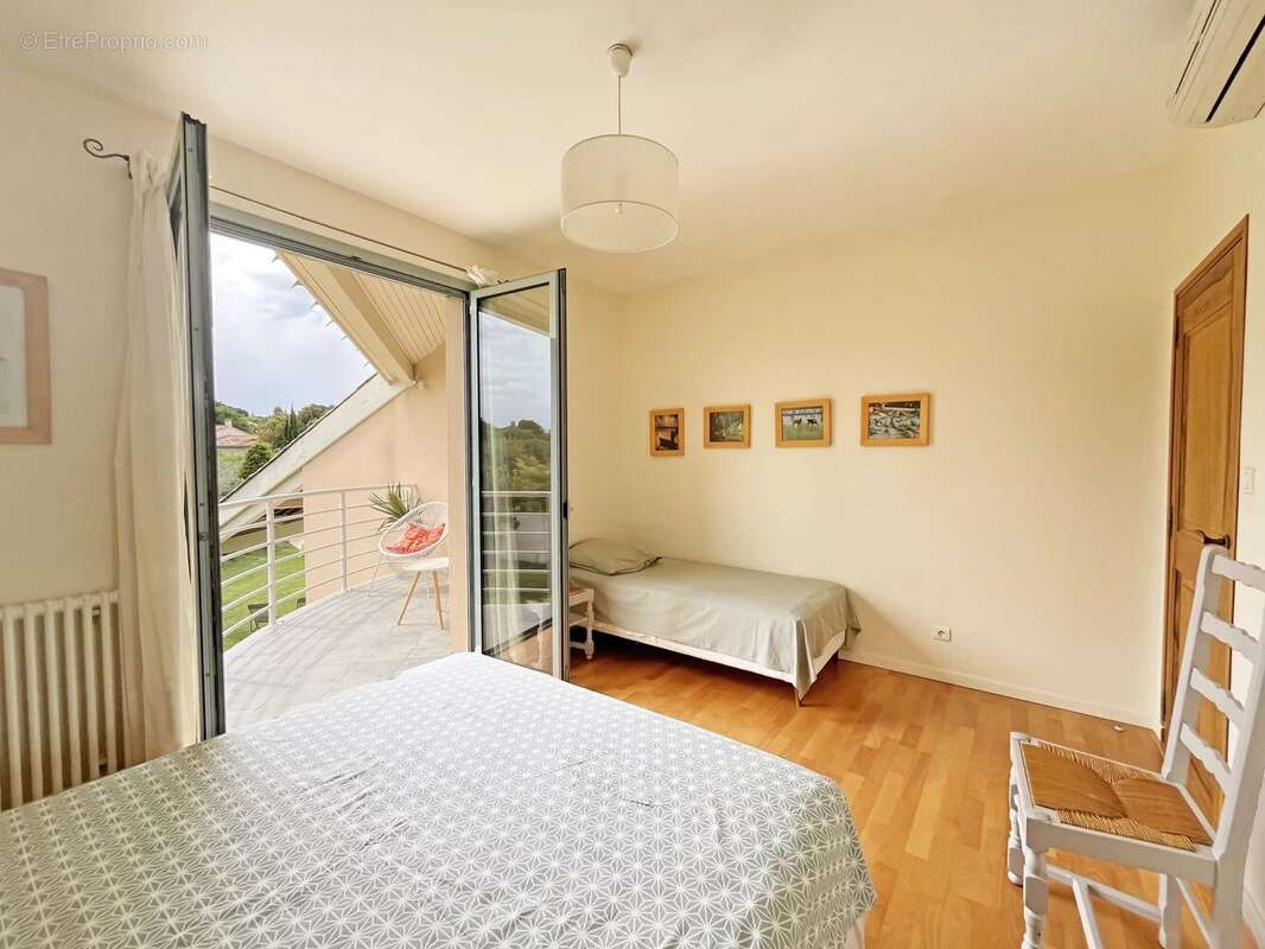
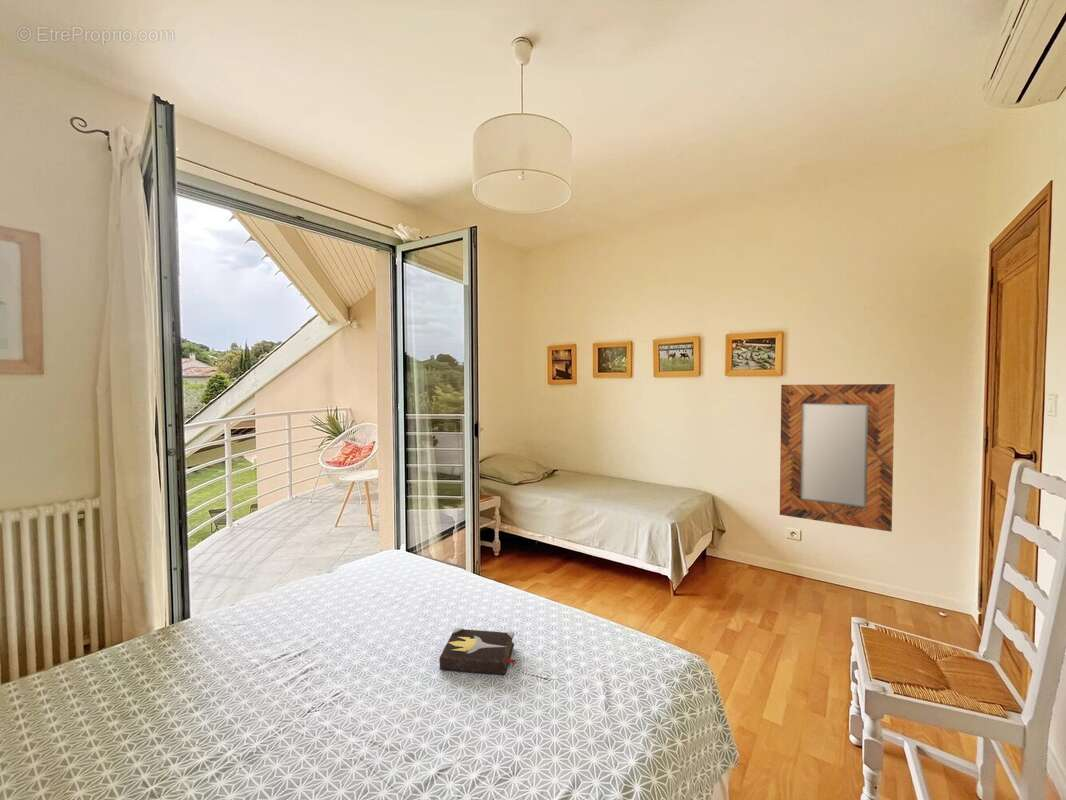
+ hardback book (478, 649)
+ home mirror (833, 453)
